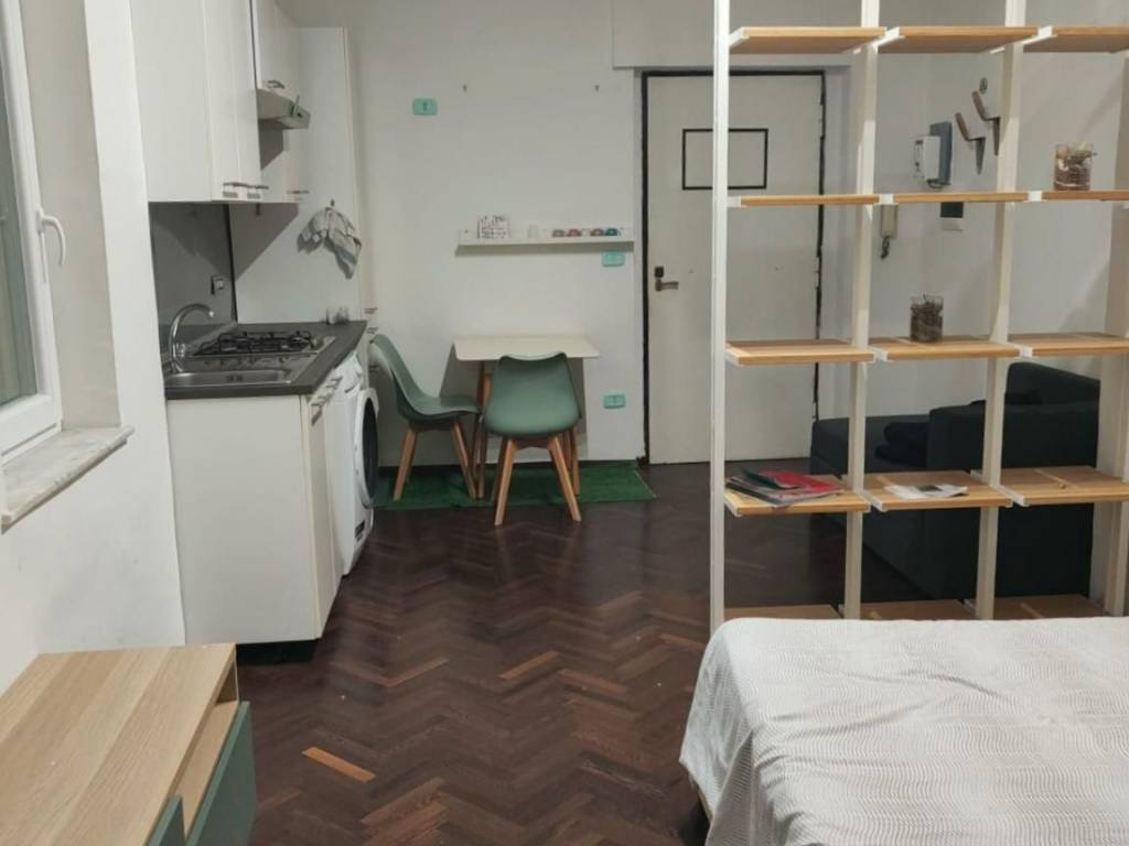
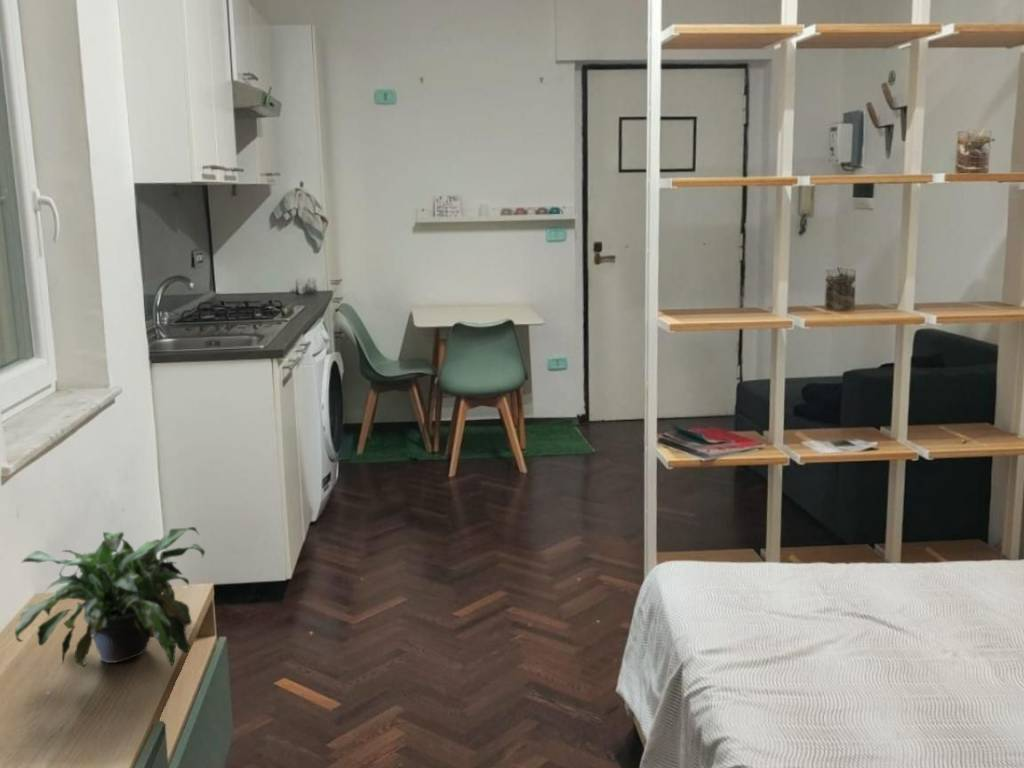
+ potted plant (113, 592)
